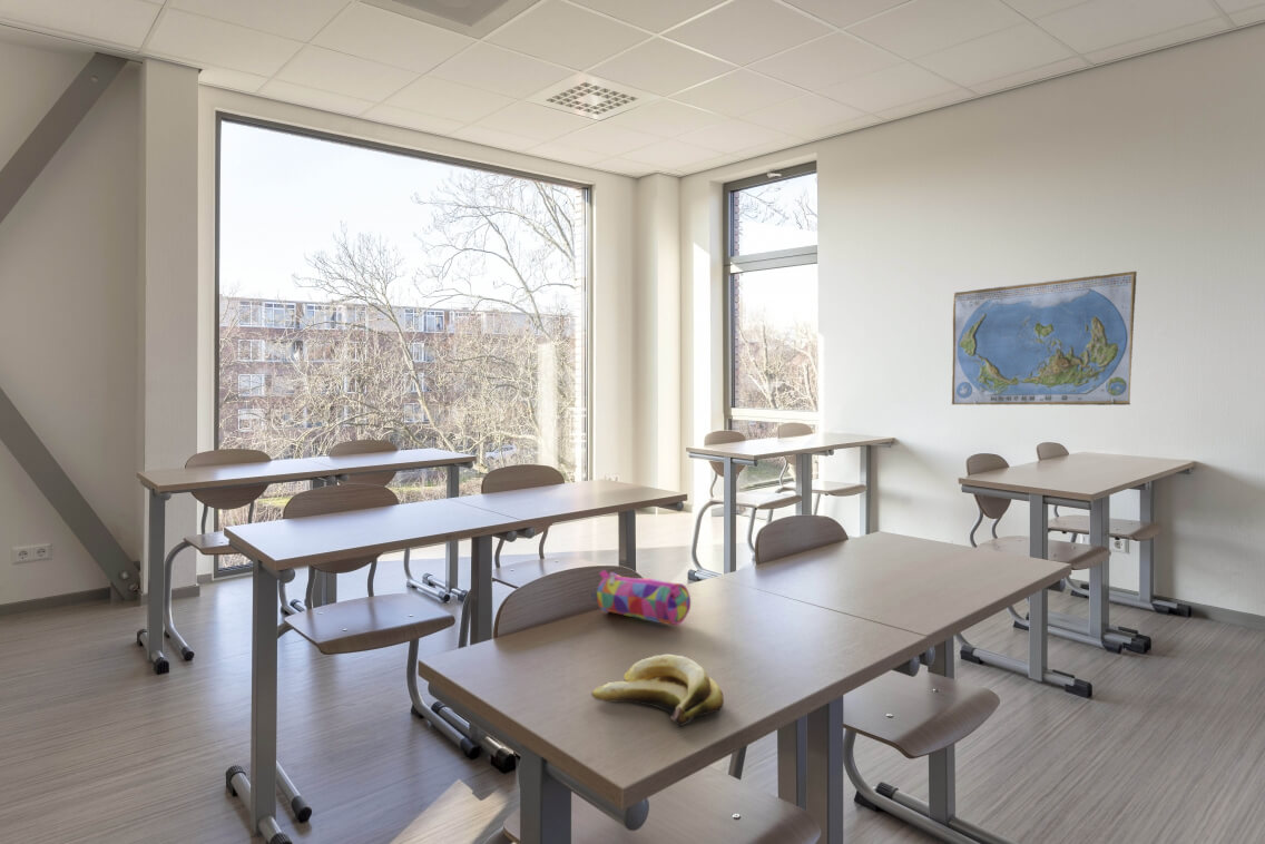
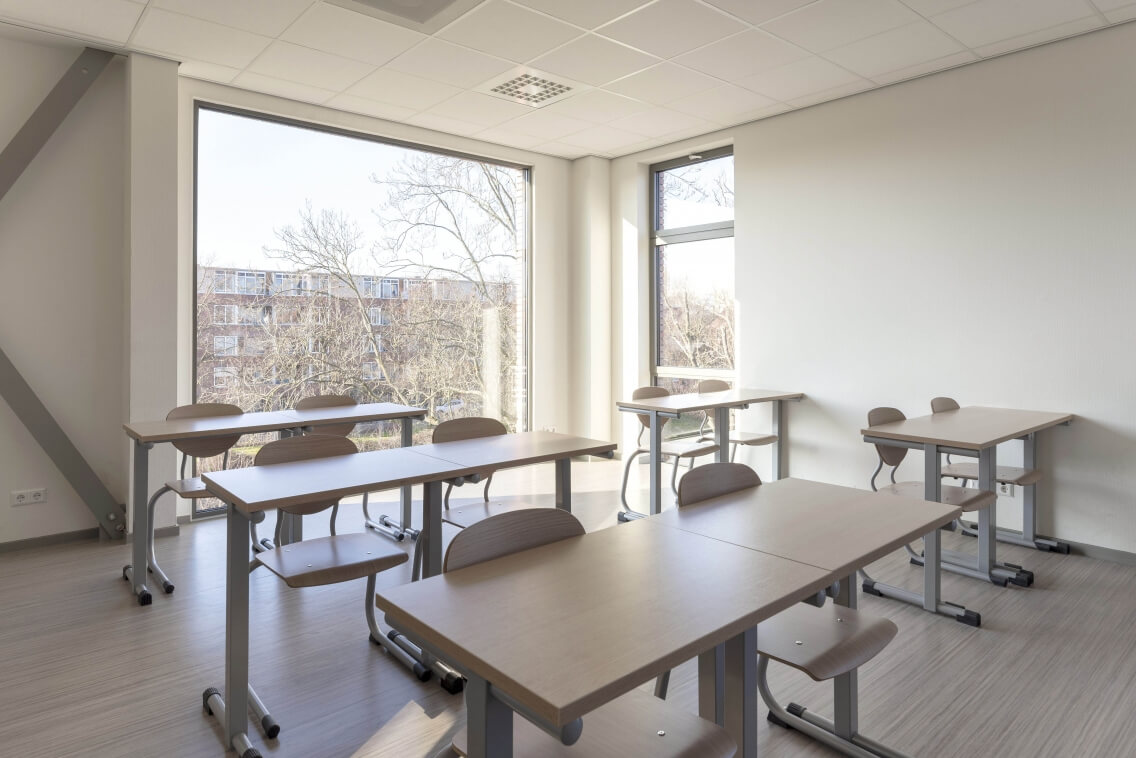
- pencil case (640, 597)
- world map (1036, 343)
- banana (659, 685)
